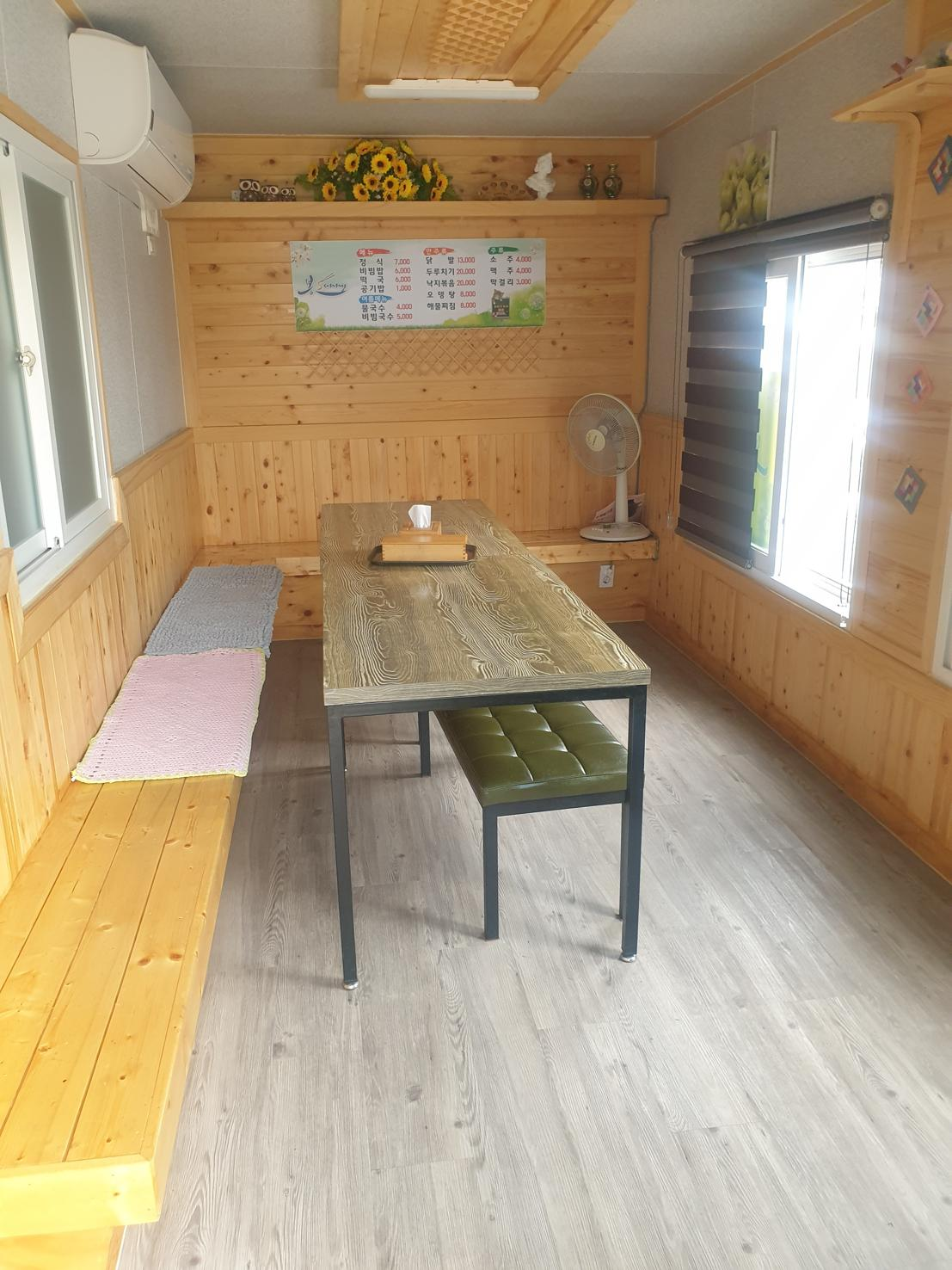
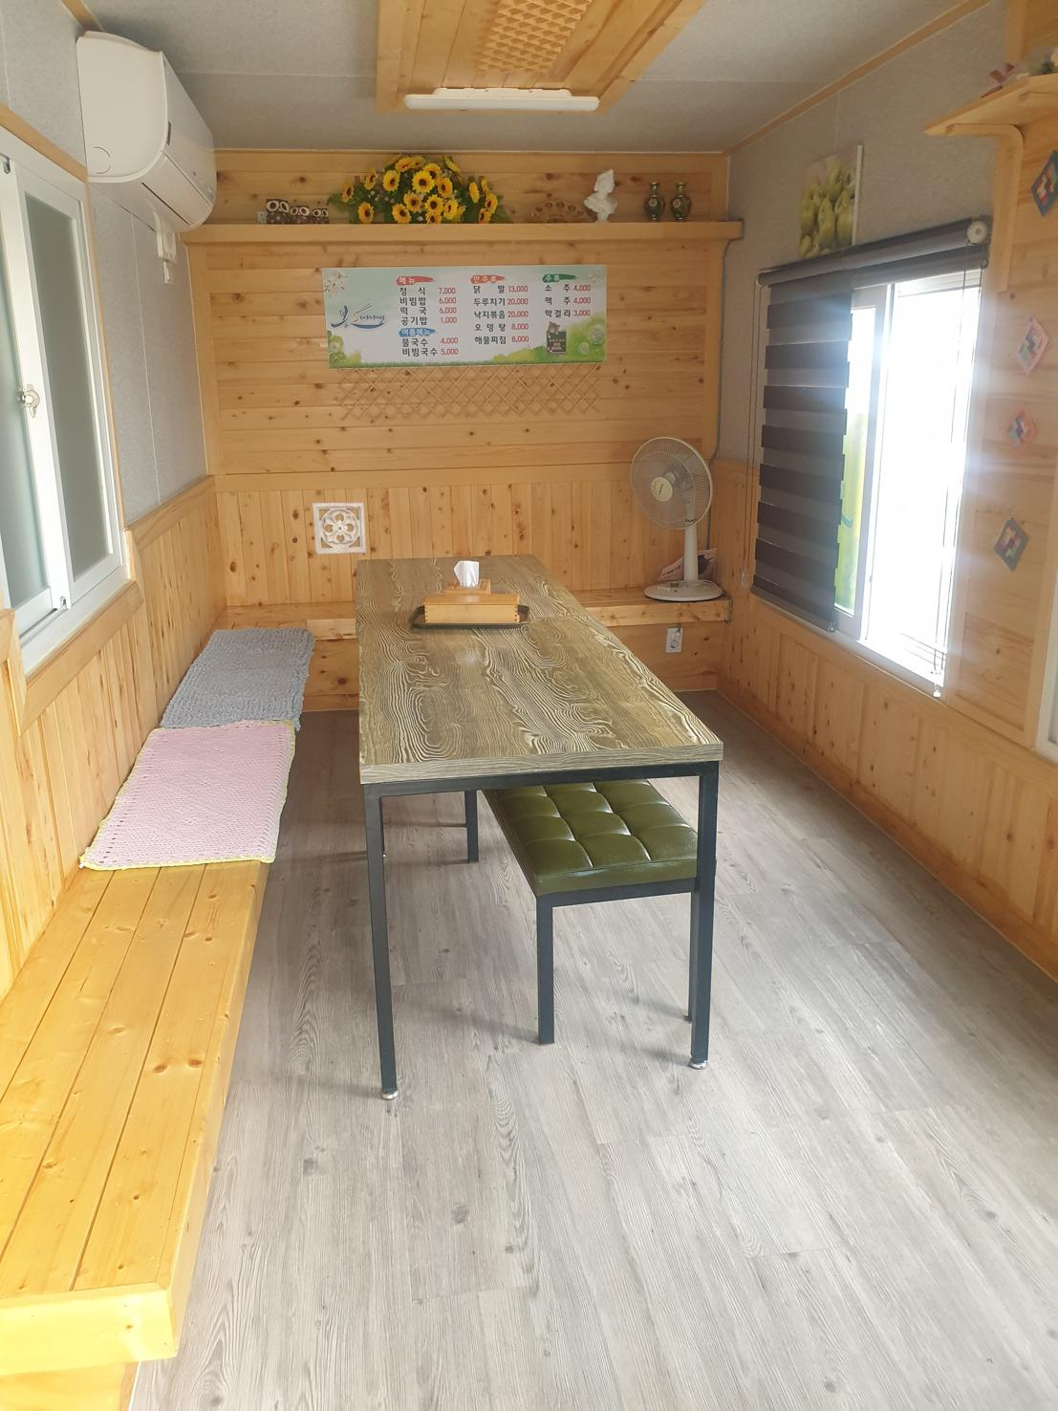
+ wall ornament (339, 529)
